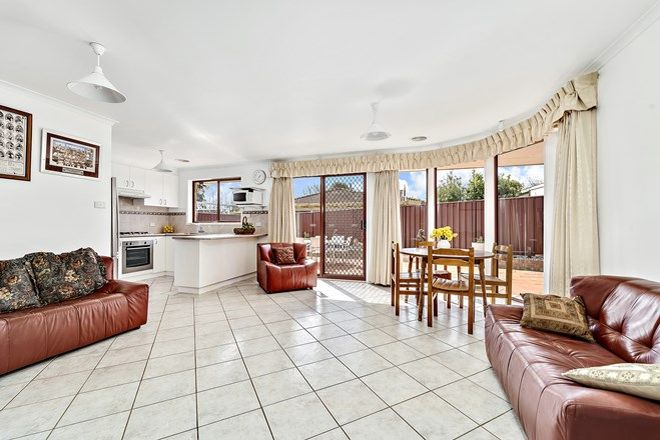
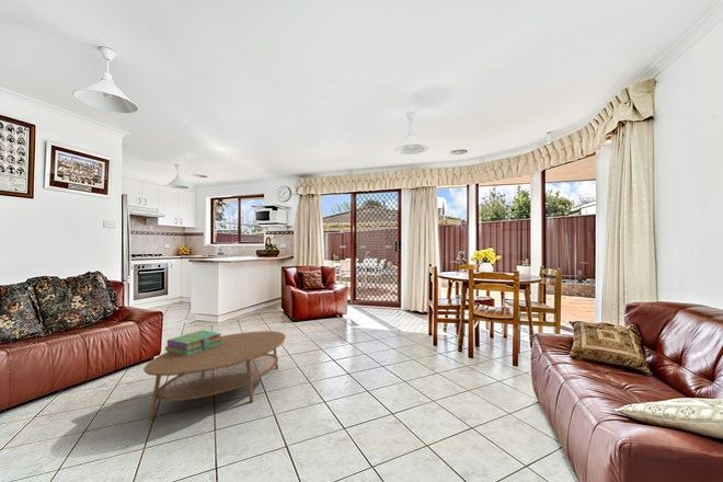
+ coffee table (225, 368)
+ stack of books (195, 341)
